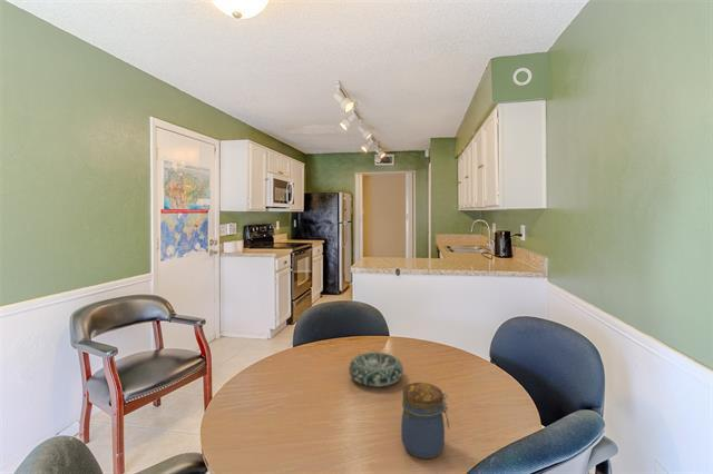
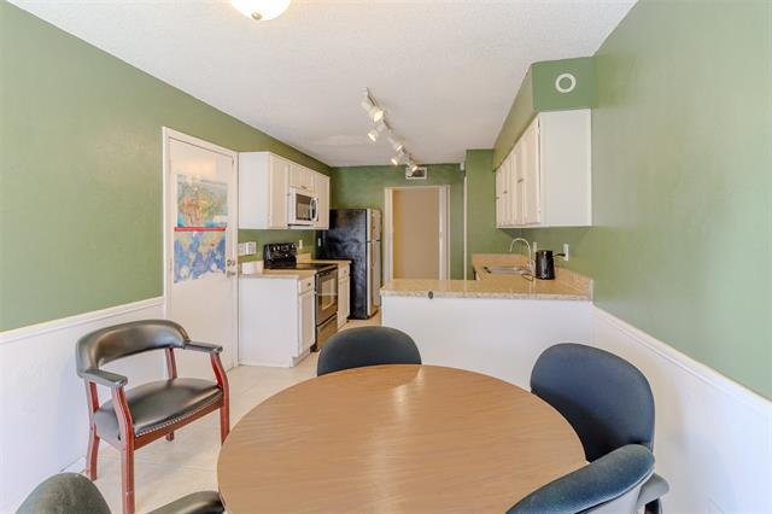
- decorative bowl (375, 368)
- jar (424, 417)
